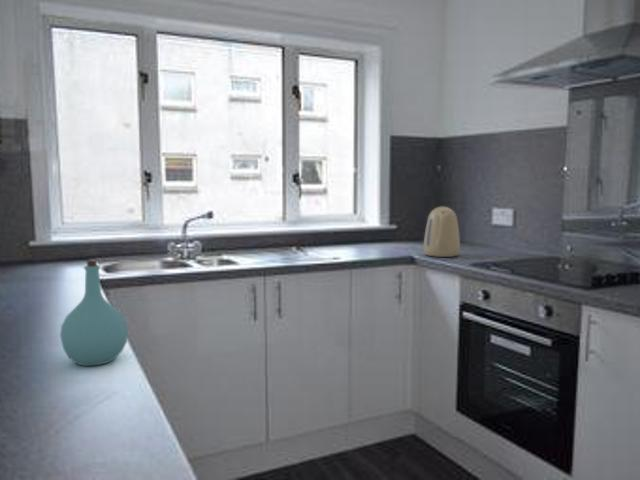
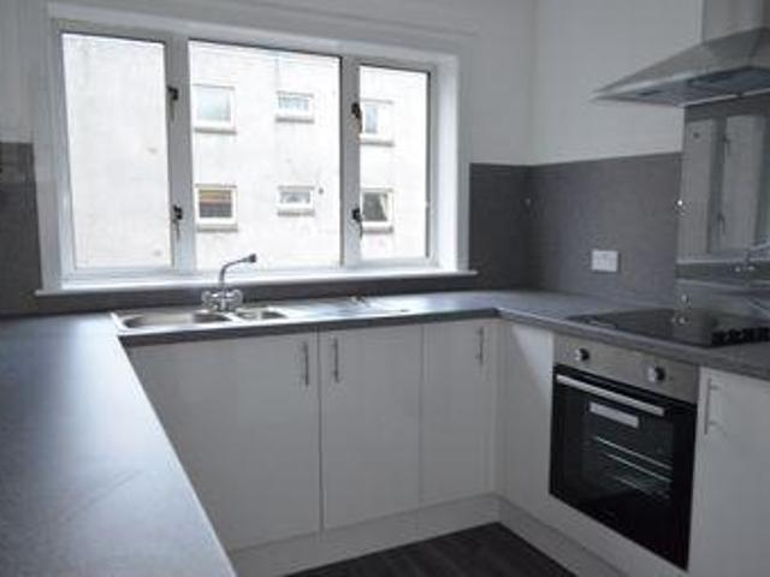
- bottle (93, 310)
- kettle (442, 231)
